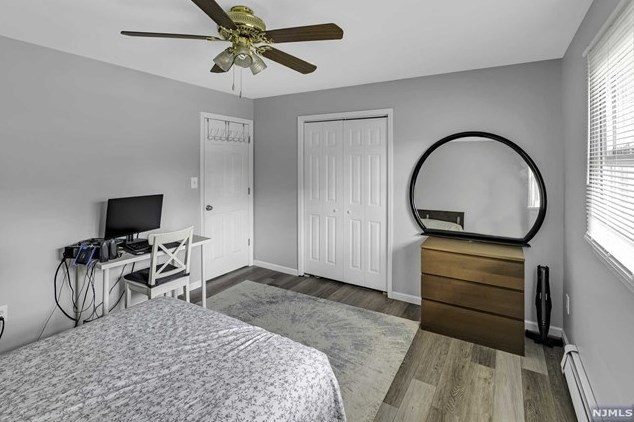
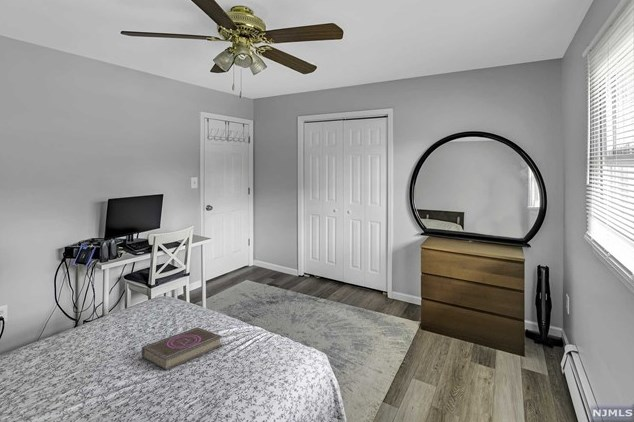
+ book (183, 346)
